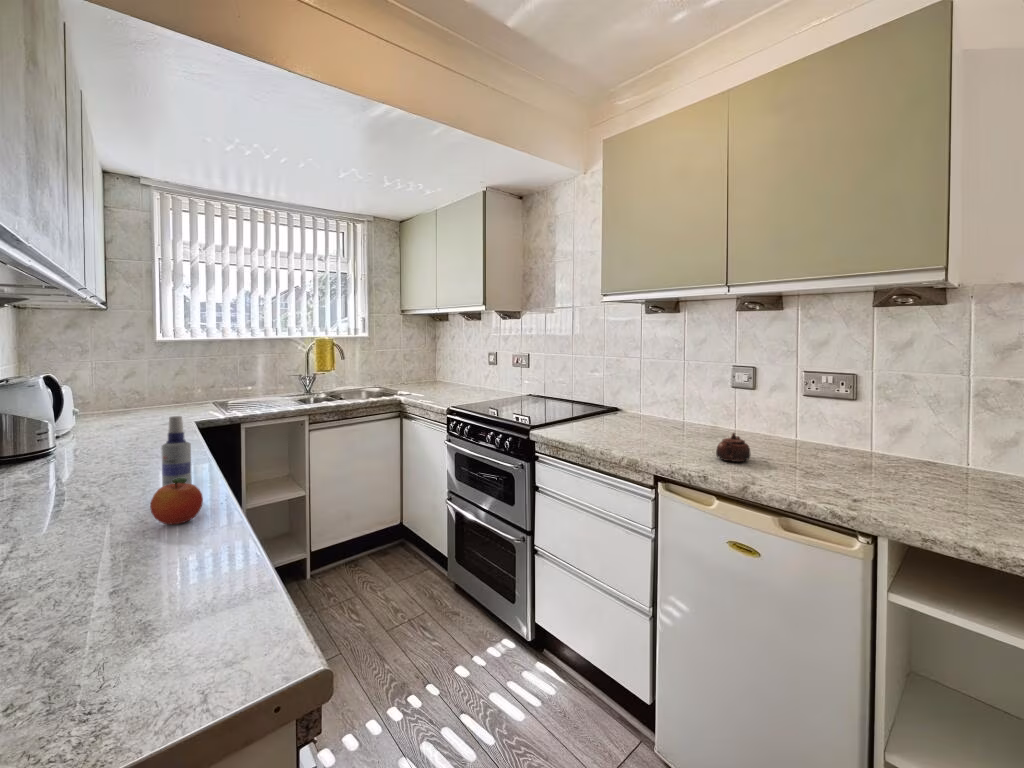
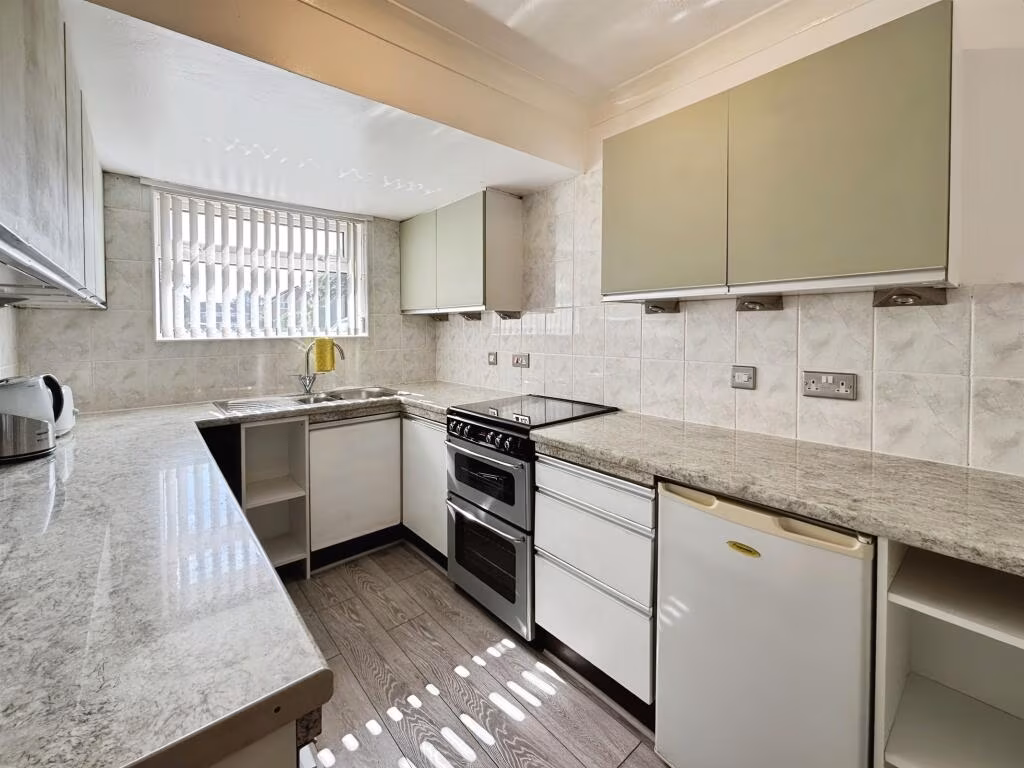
- spray bottle (176, 454)
- fruit (176, 499)
- teapot (733, 446)
